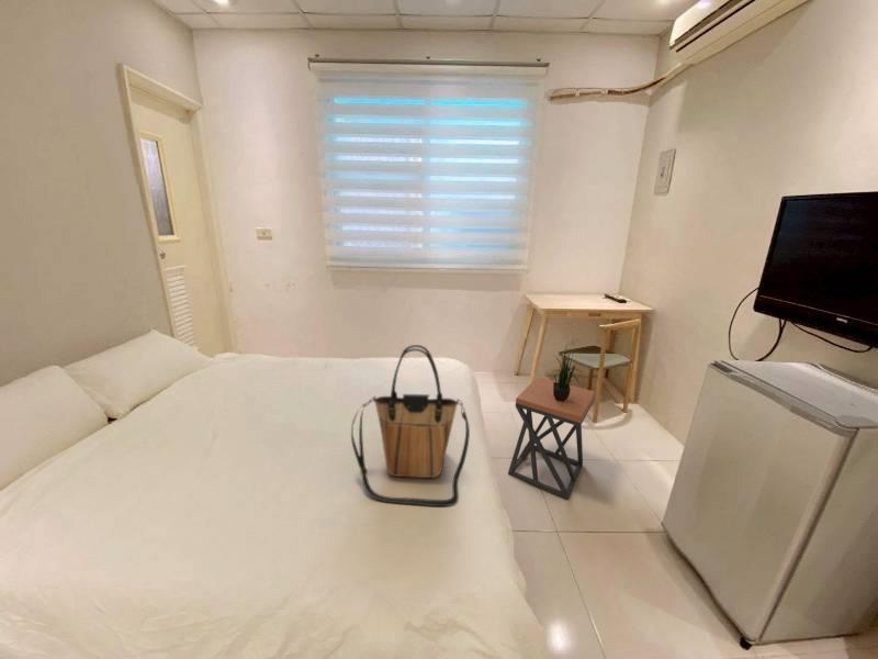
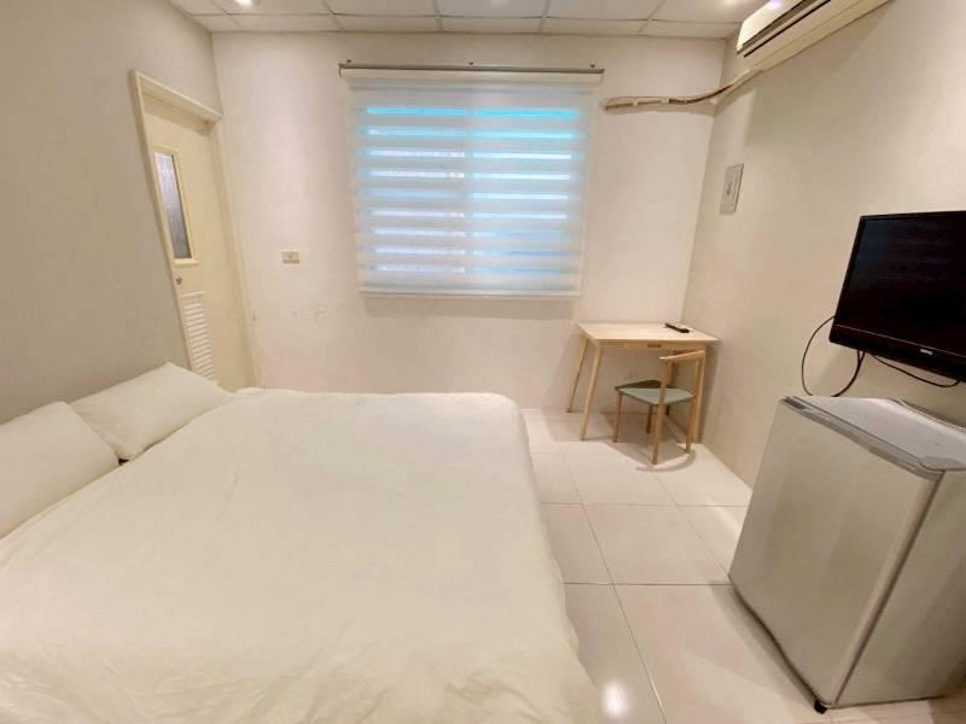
- tote bag (409, 415)
- stool (550, 432)
- potted plant (566, 368)
